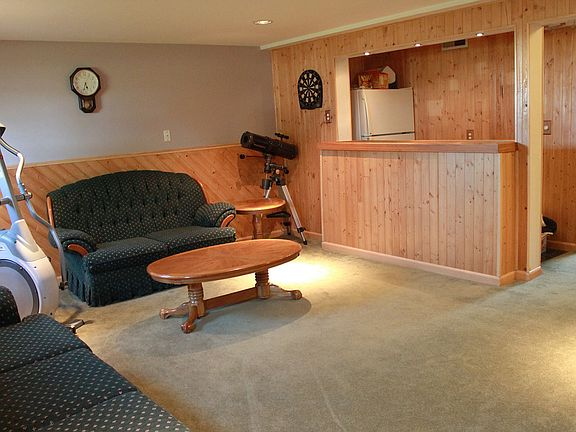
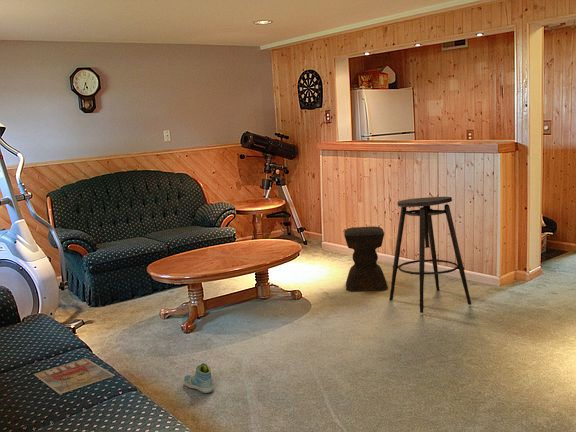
+ magazine (73, 374)
+ stool (365, 257)
+ stool (431, 249)
+ sneaker (198, 374)
